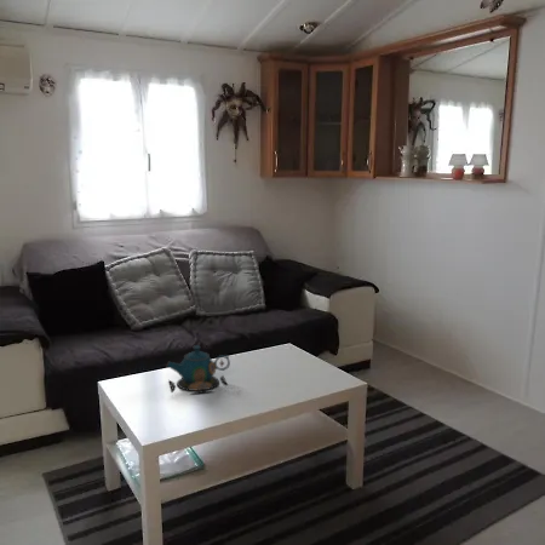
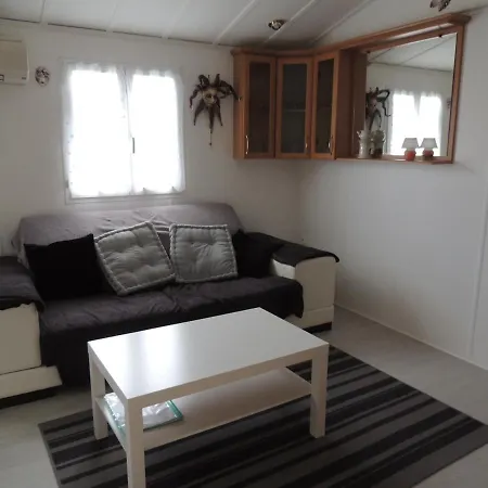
- teapot (199, 365)
